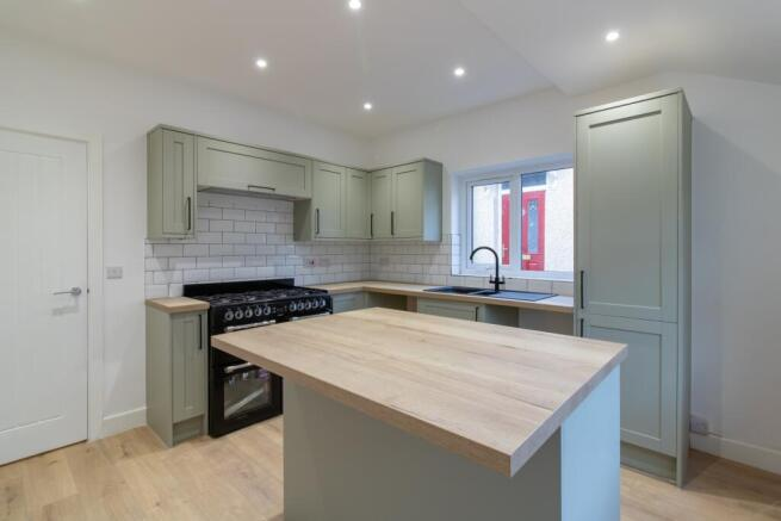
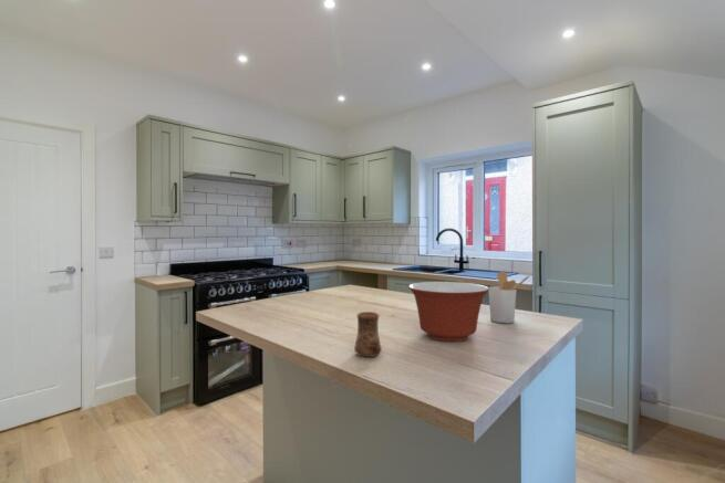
+ mixing bowl (447, 311)
+ cup (367, 334)
+ utensil holder (509, 296)
